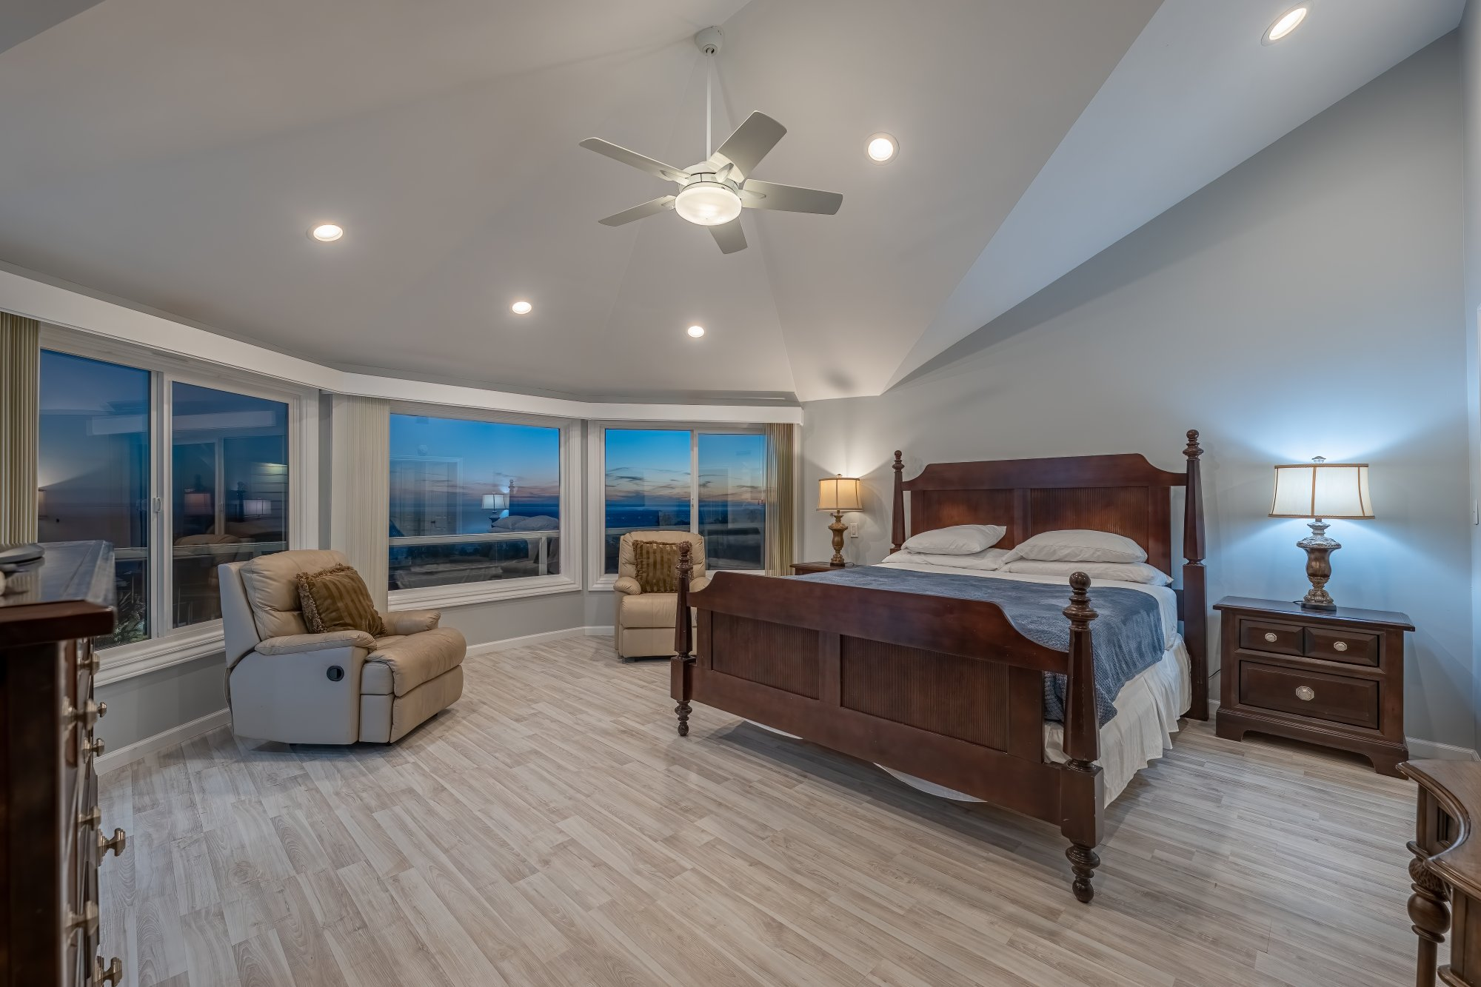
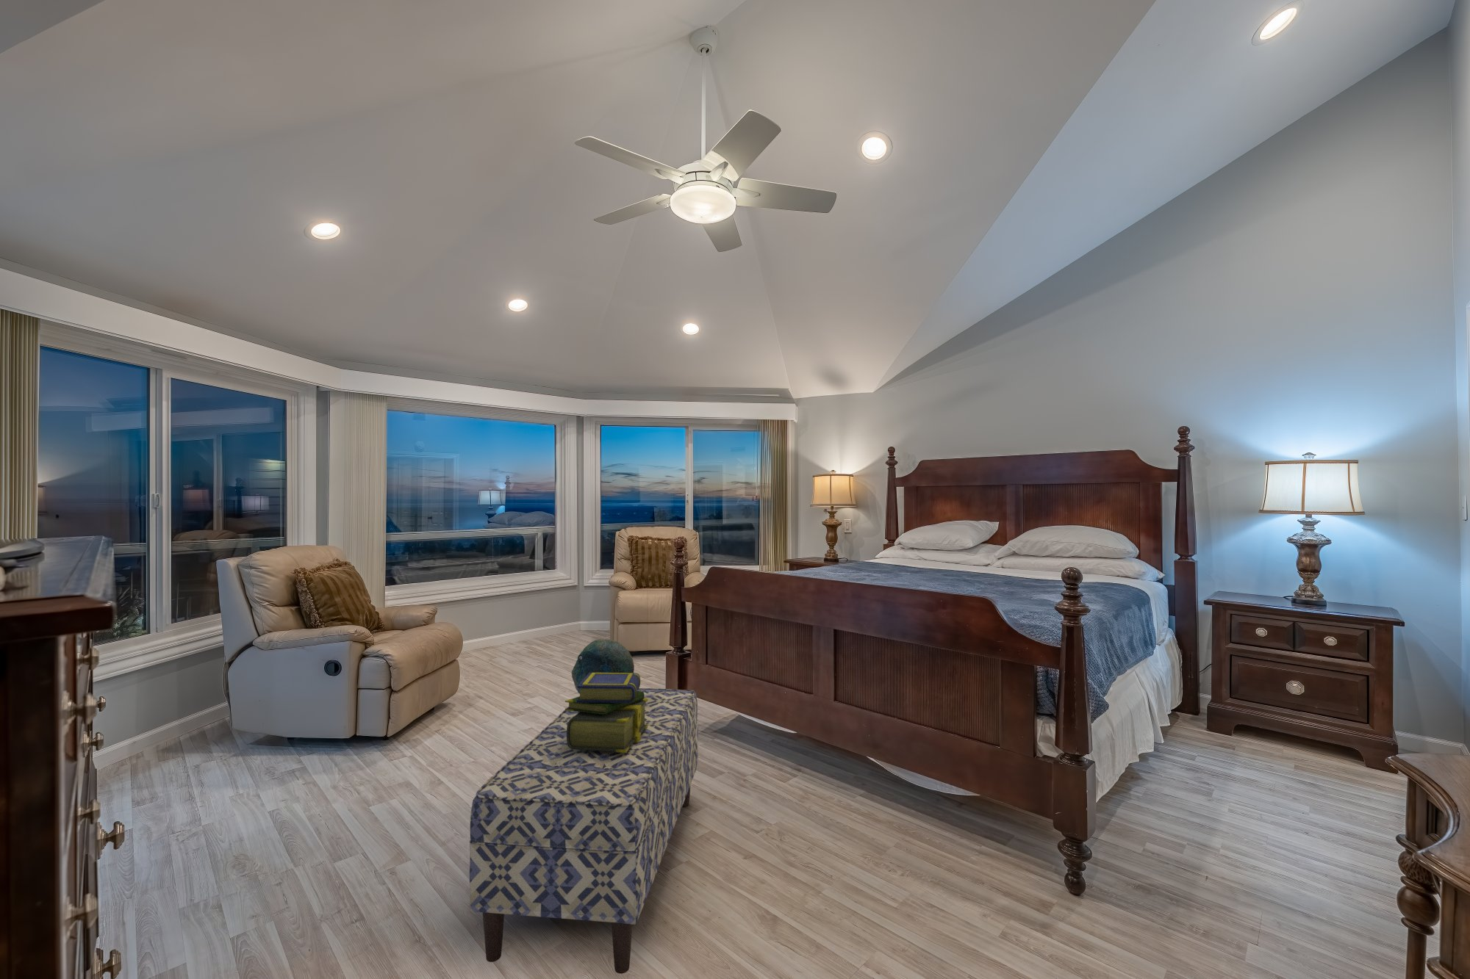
+ decorative bowl (602, 671)
+ stack of books (608, 706)
+ bench (607, 799)
